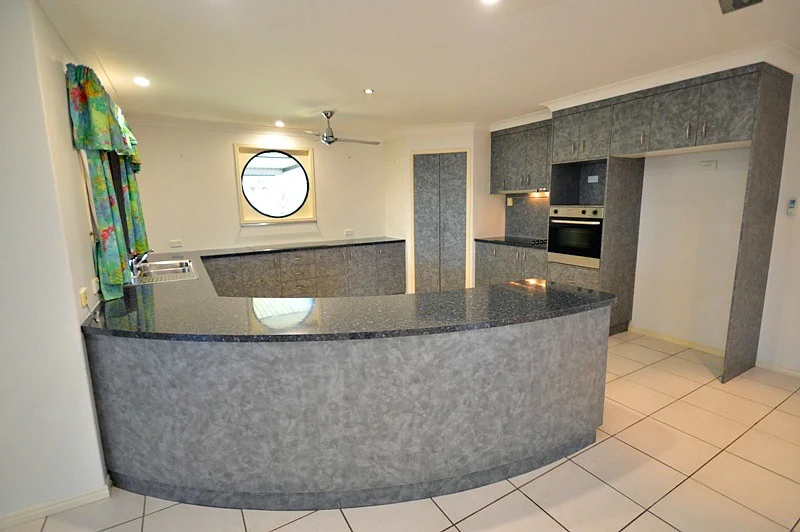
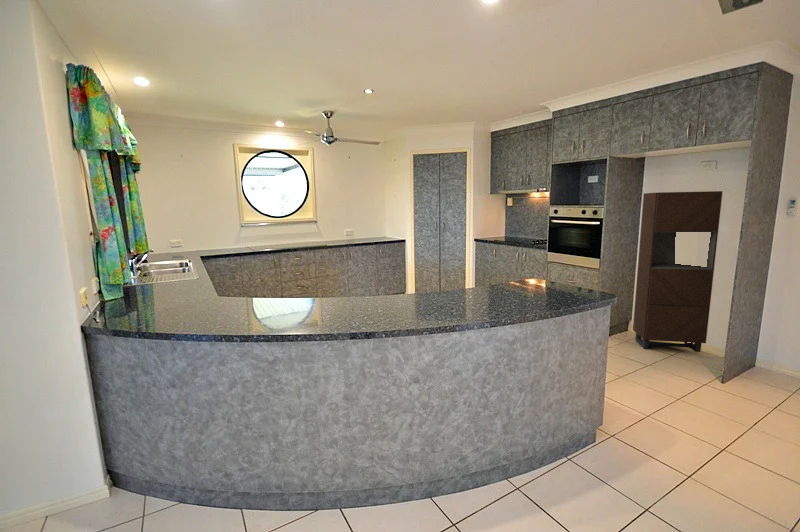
+ storage cabinet (673, 271)
